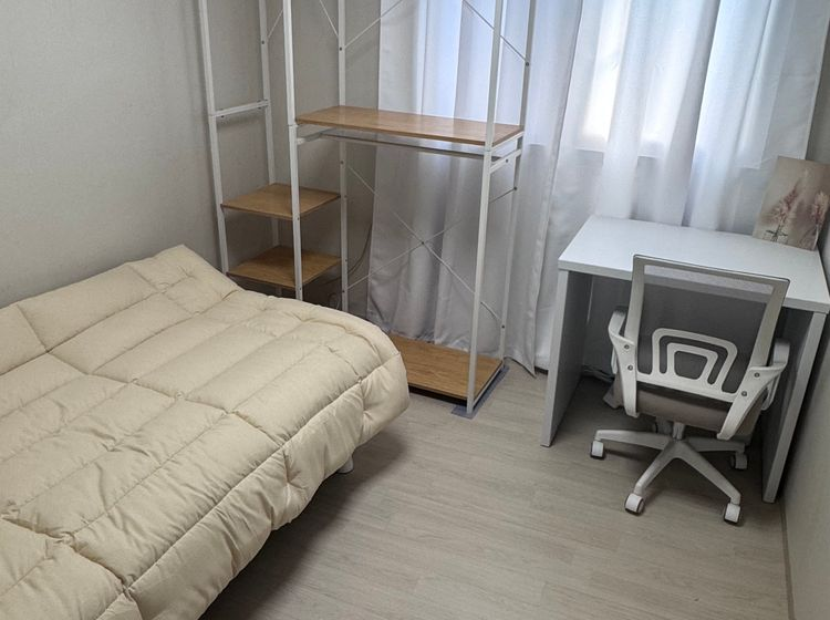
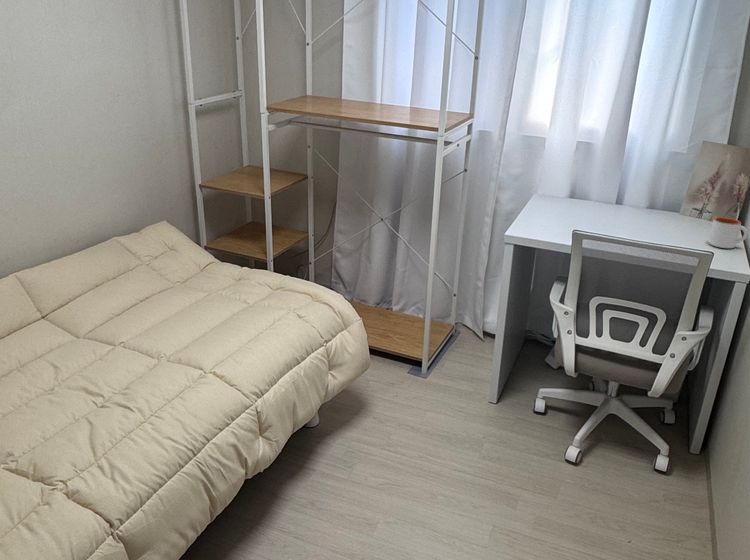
+ mug (728, 233)
